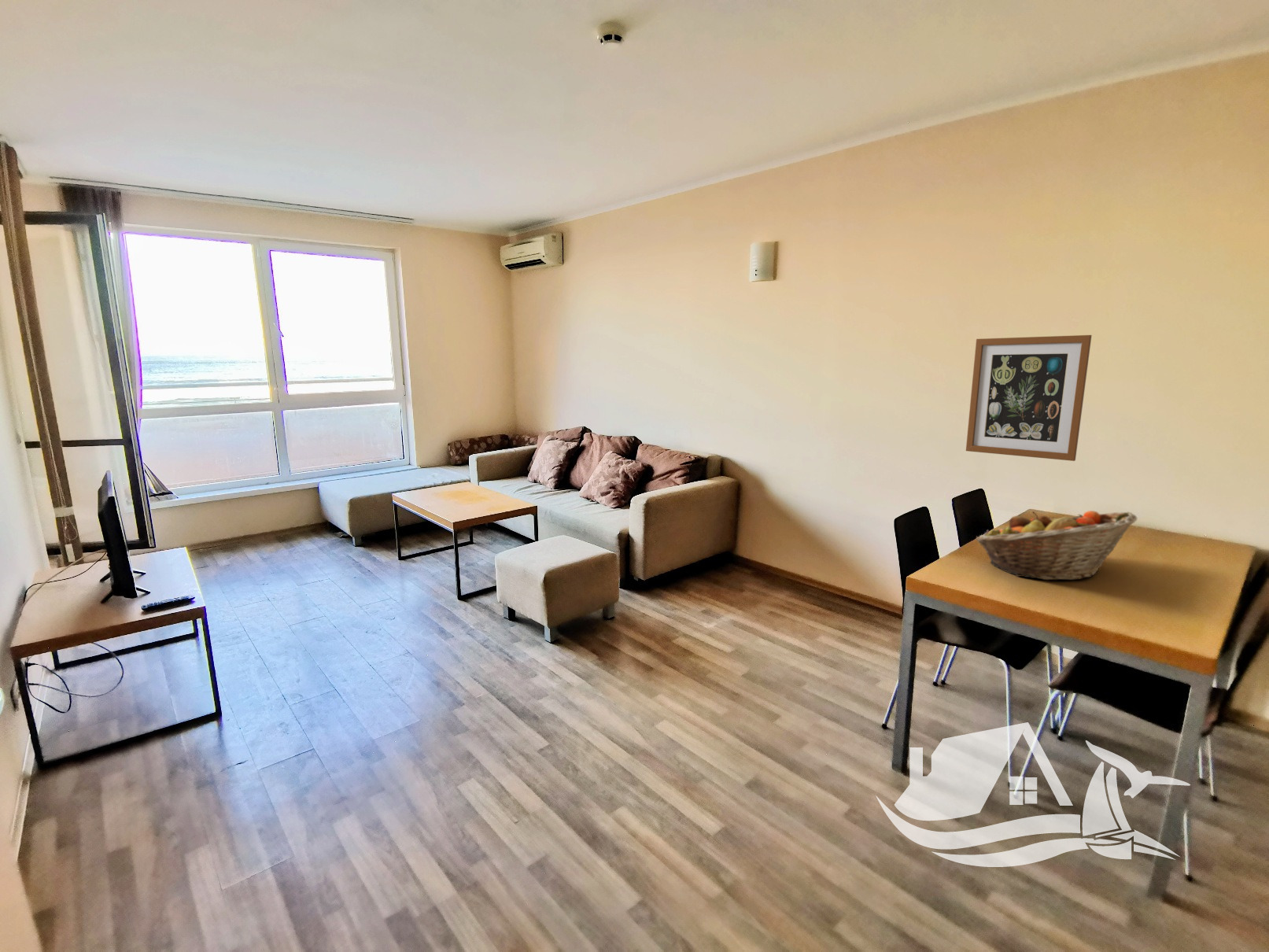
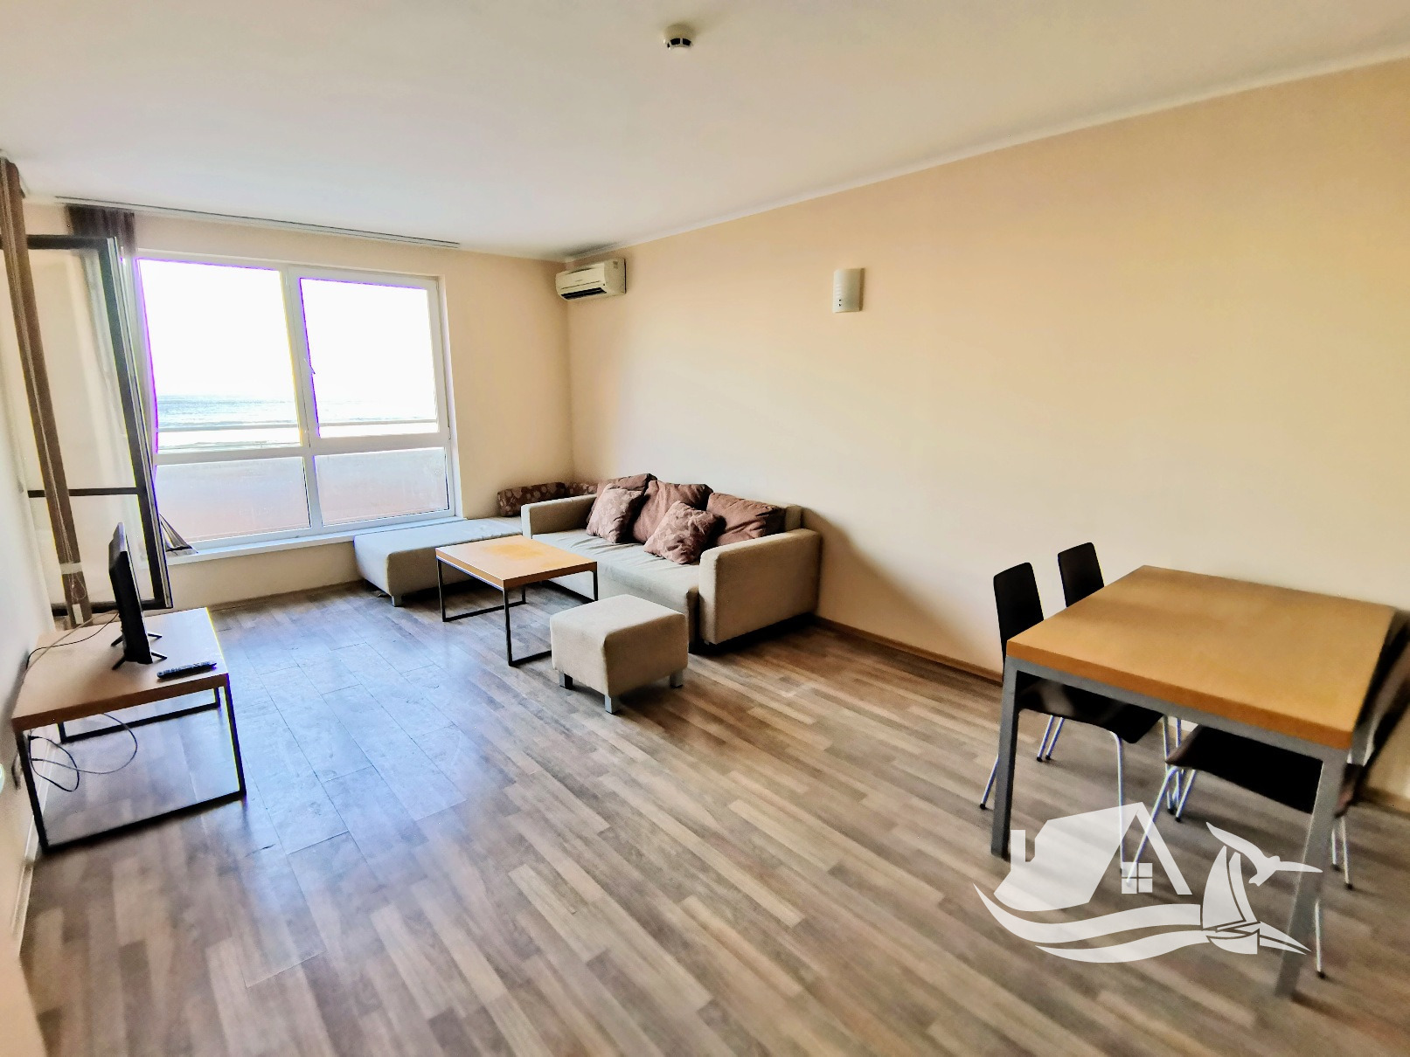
- fruit basket (1053, 538)
- wall art (1024, 397)
